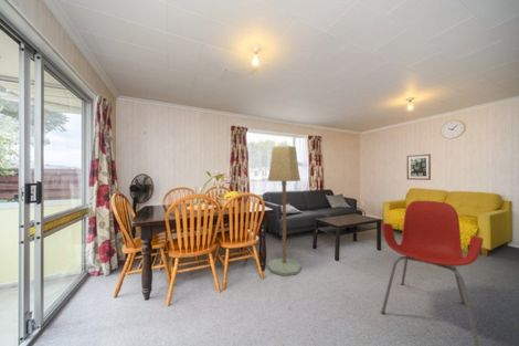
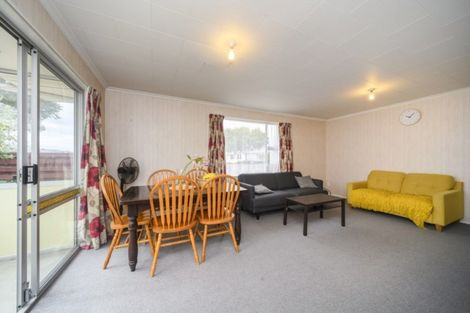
- floor lamp (284, 207)
- wall art (417, 167)
- armchair (427, 258)
